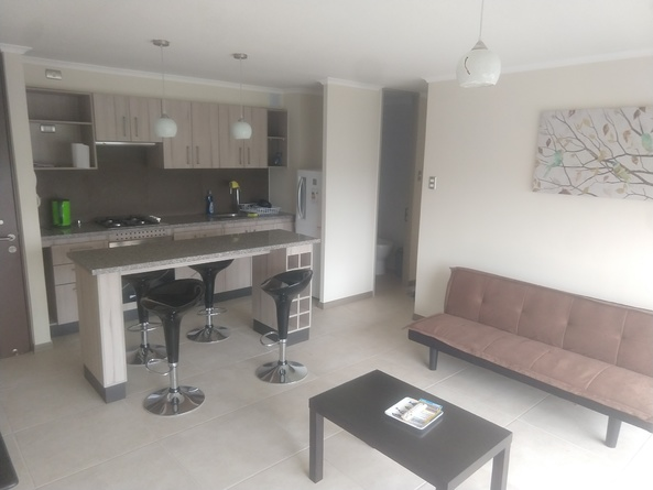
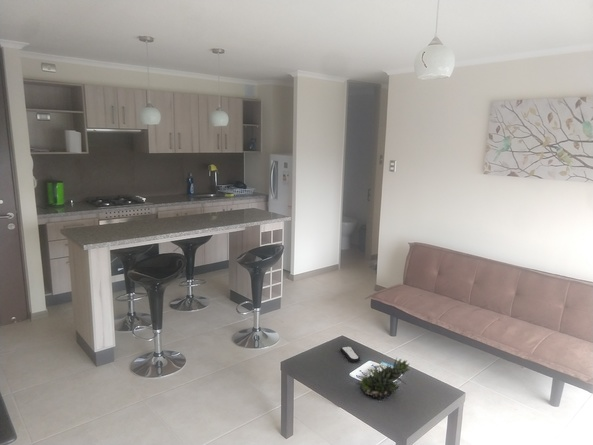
+ succulent plant (384, 372)
+ remote control (350, 353)
